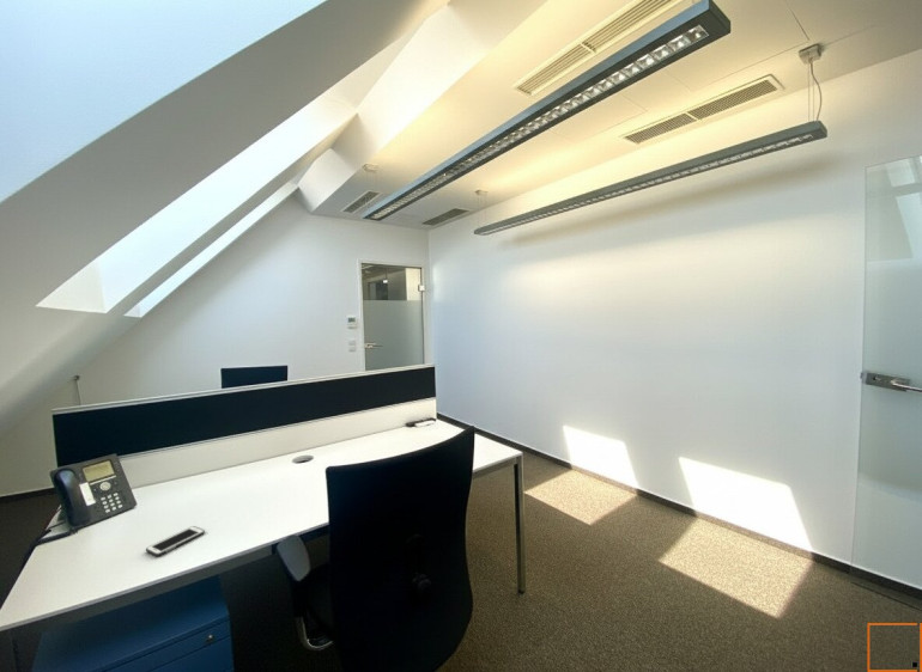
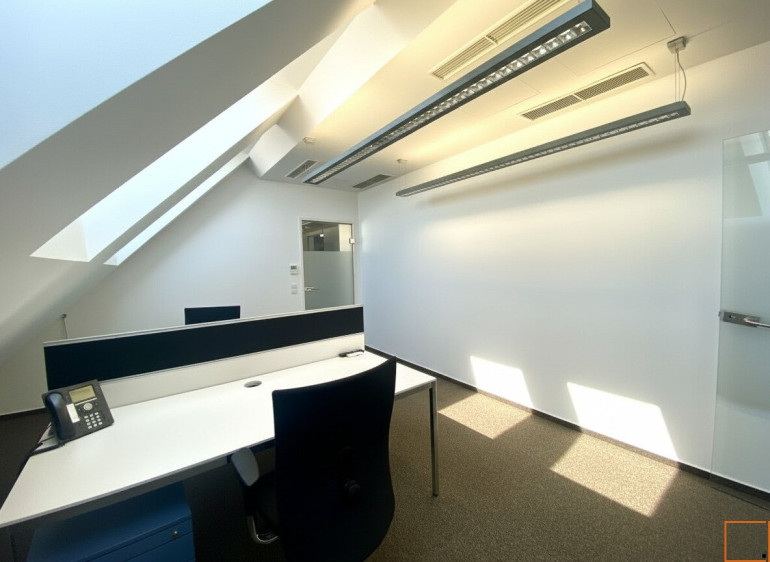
- cell phone (176, 539)
